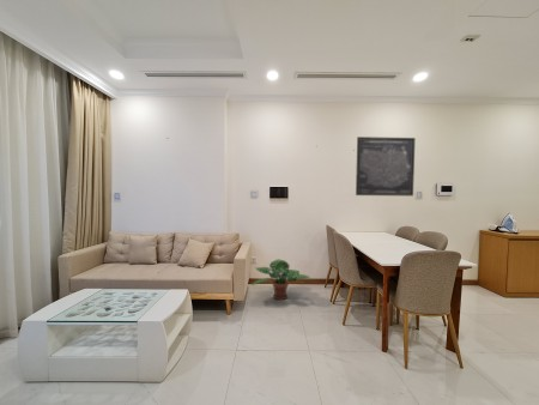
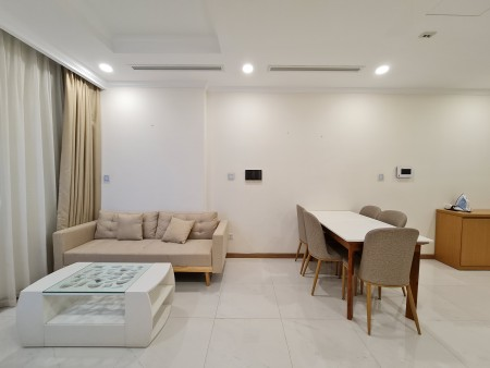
- potted plant (279, 276)
- wall art (384, 167)
